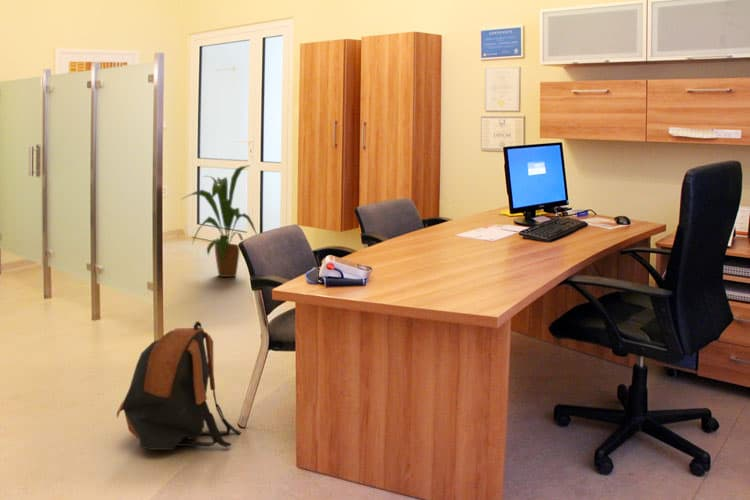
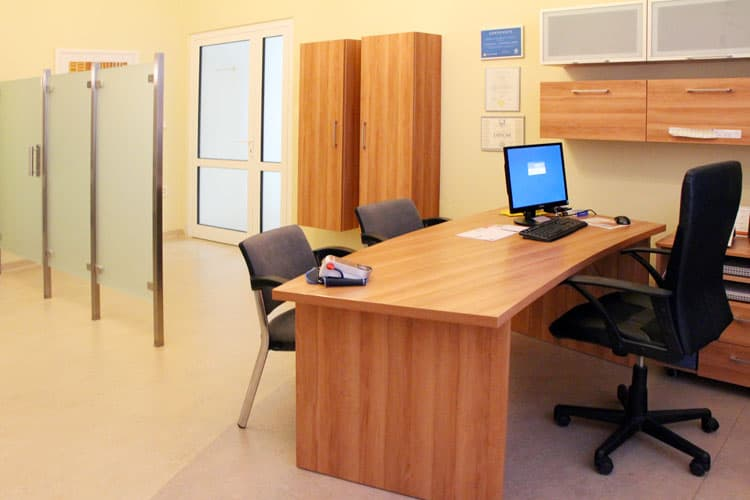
- backpack (179, 380)
- house plant (215, 220)
